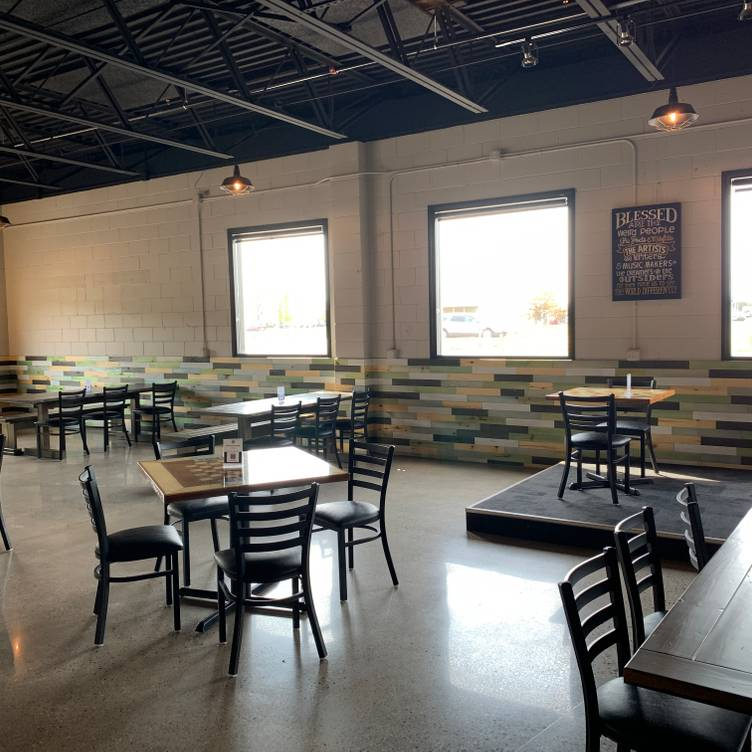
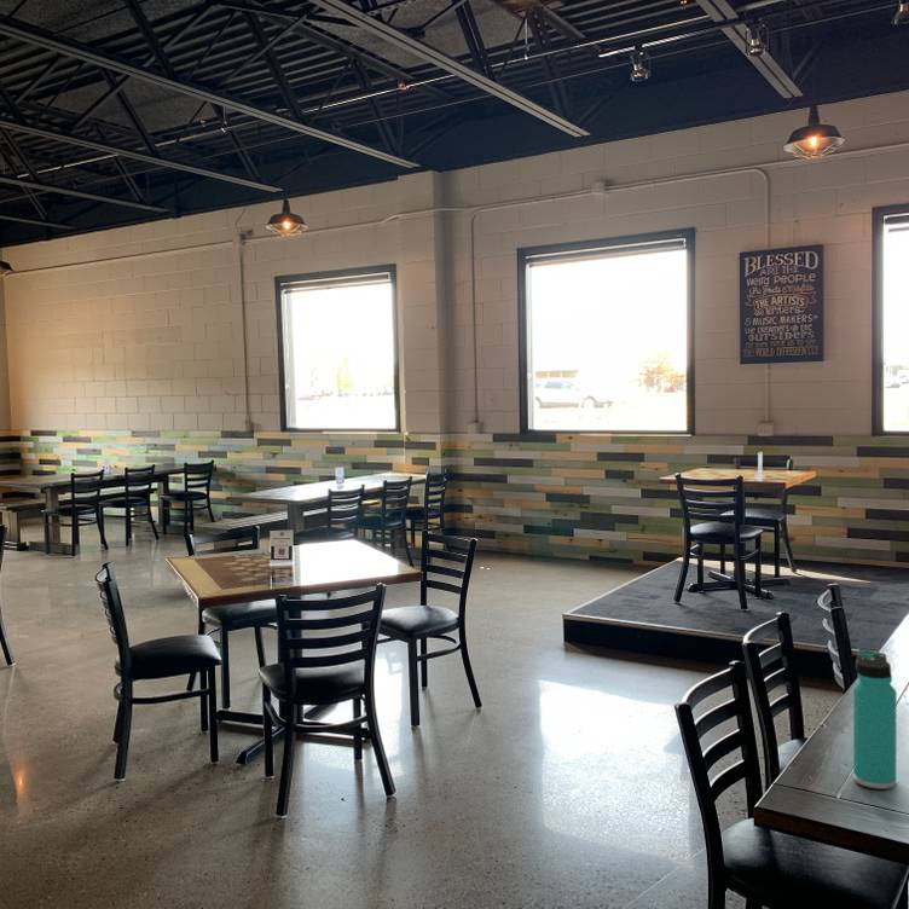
+ thermos bottle (874, 717)
